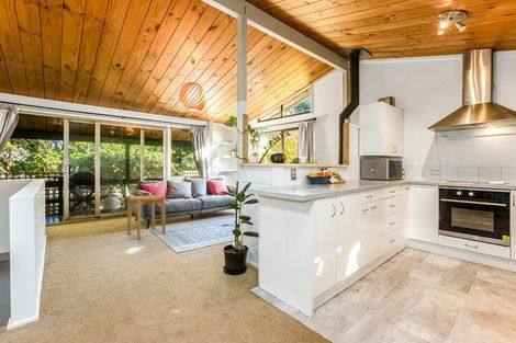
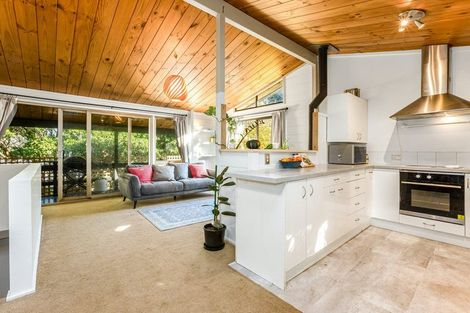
- side table (152, 215)
